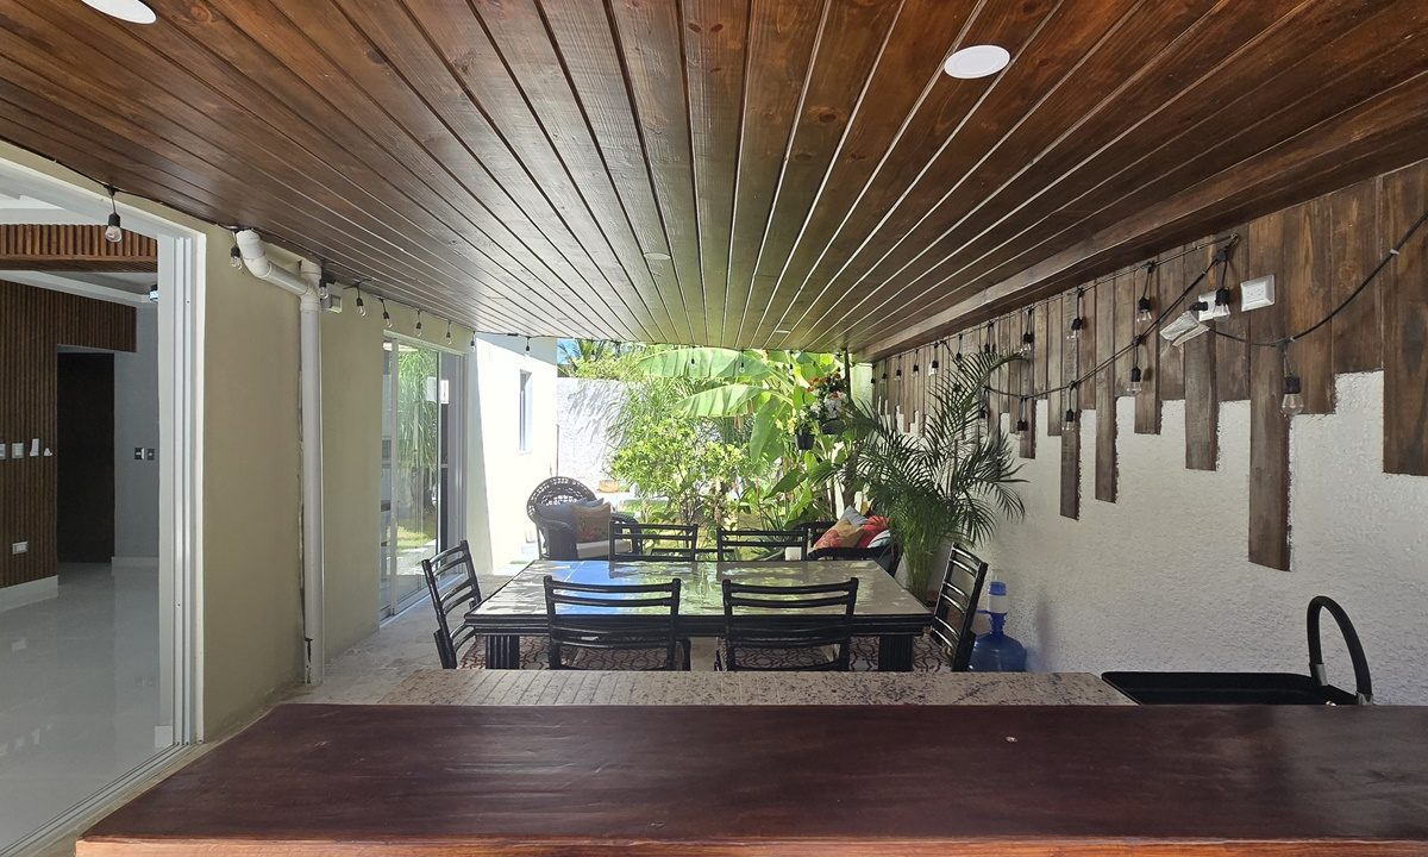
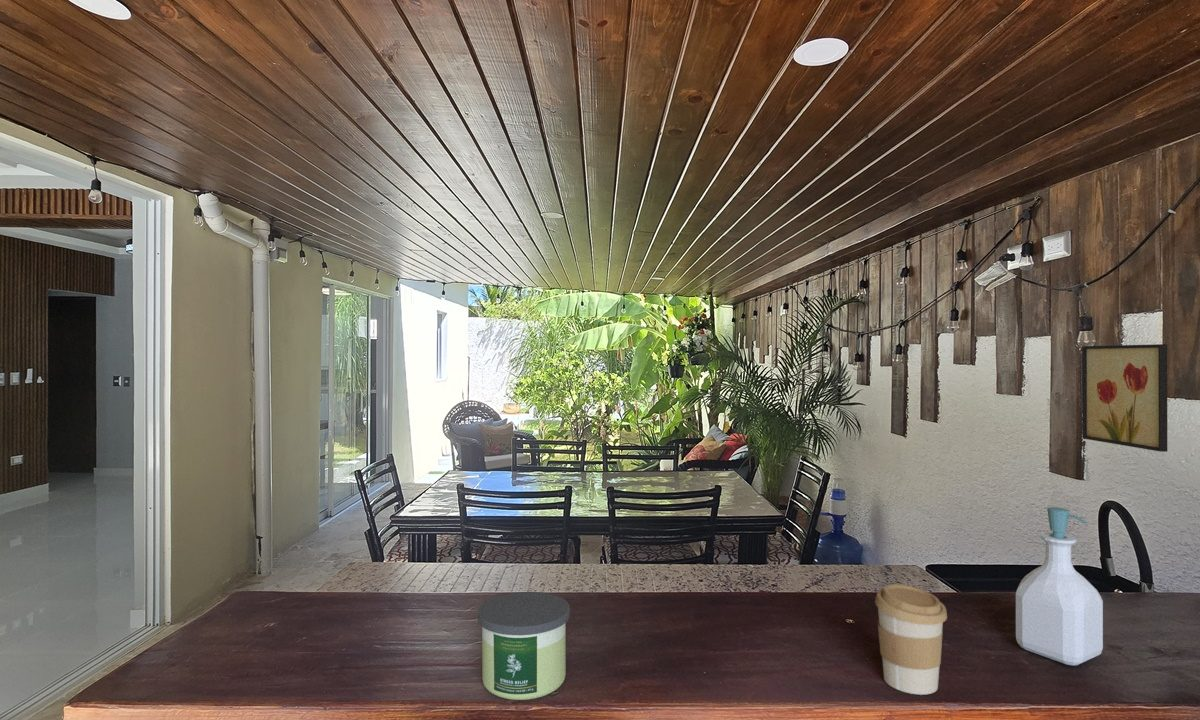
+ candle (524, 645)
+ soap bottle (1058, 580)
+ wall art (1123, 394)
+ coffee cup (910, 636)
